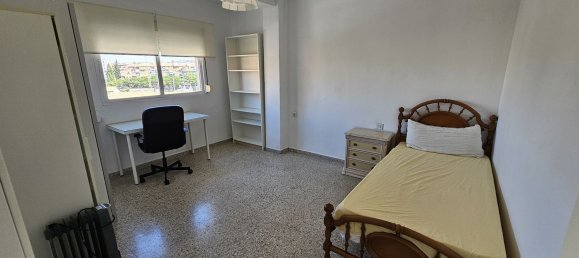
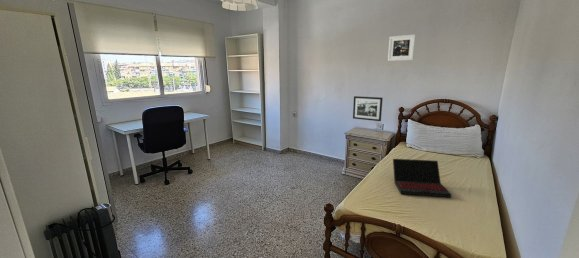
+ picture frame (367, 108)
+ laptop (419, 176)
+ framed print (401, 48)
